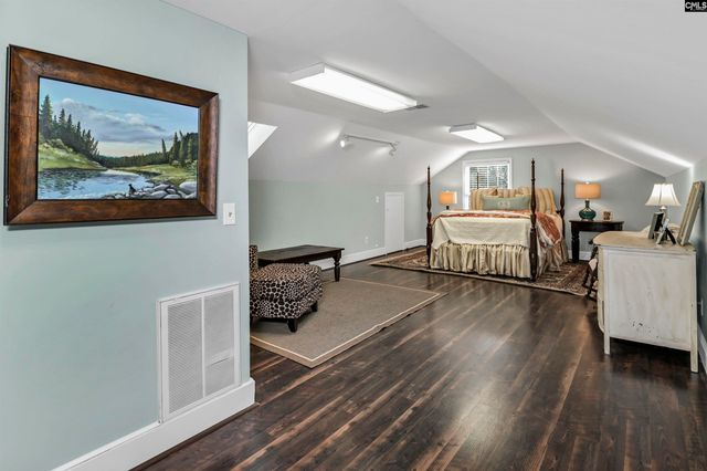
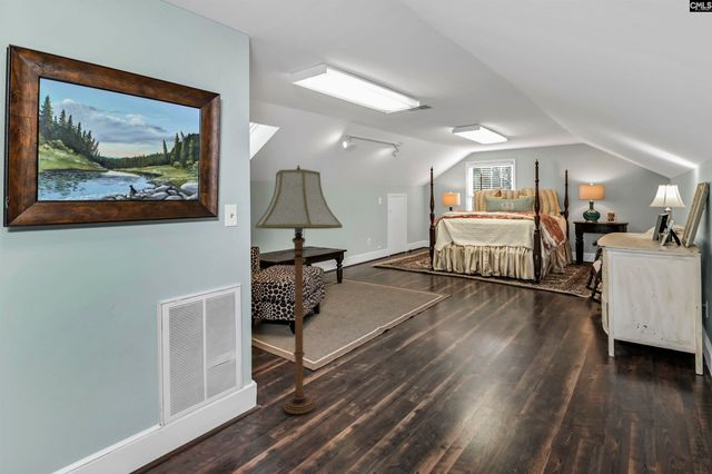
+ floor lamp (298, 285)
